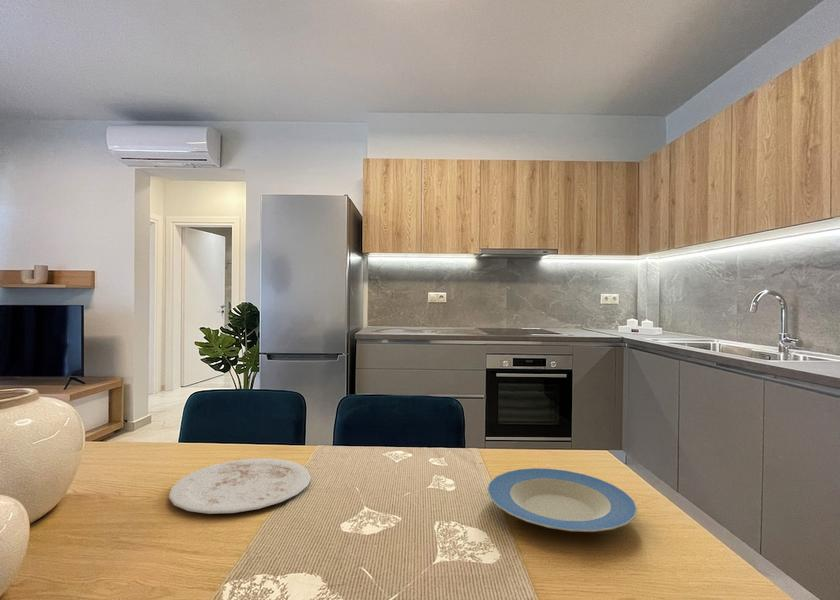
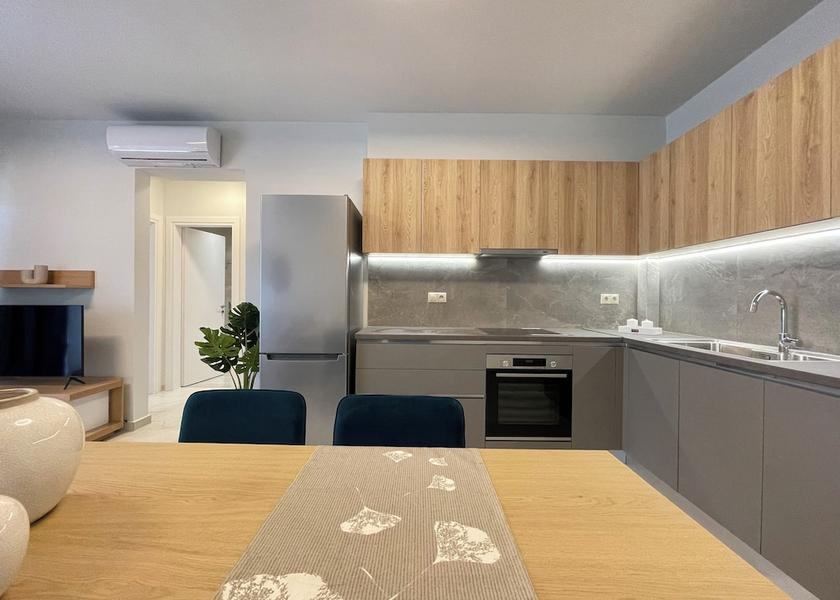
- plate (558, 503)
- plate (243, 483)
